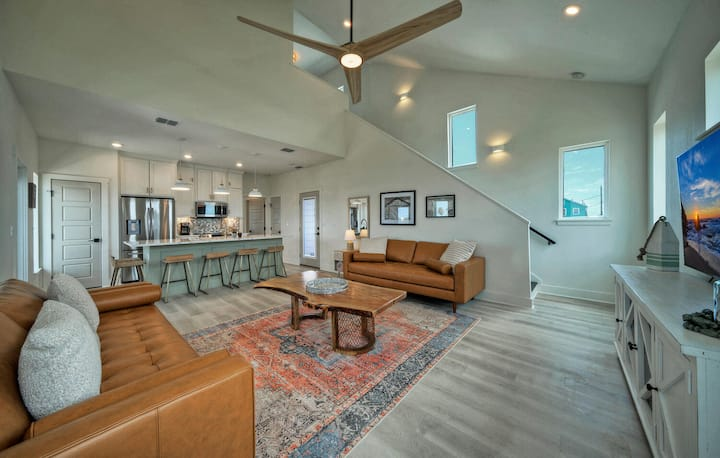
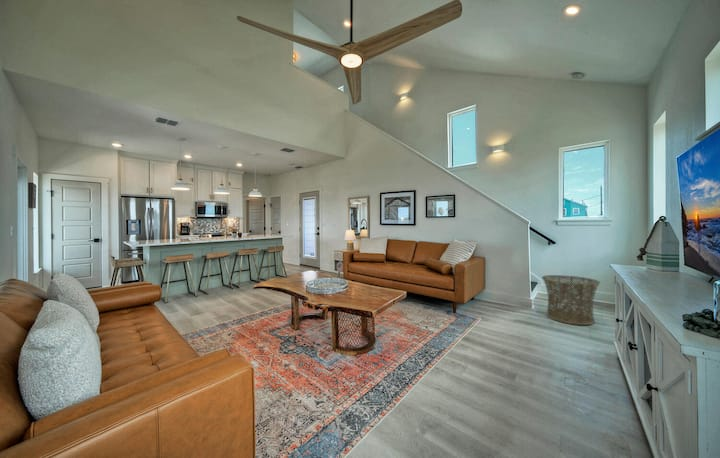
+ basket (569, 299)
